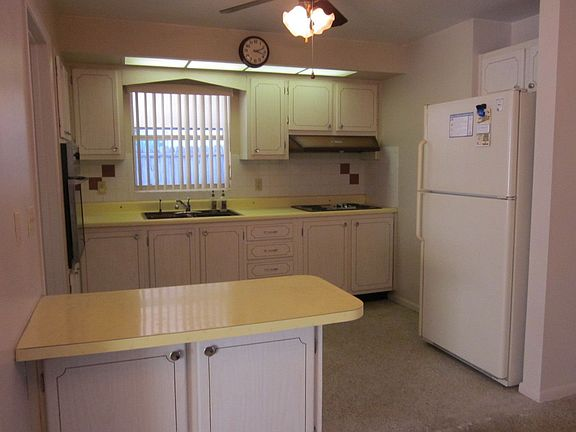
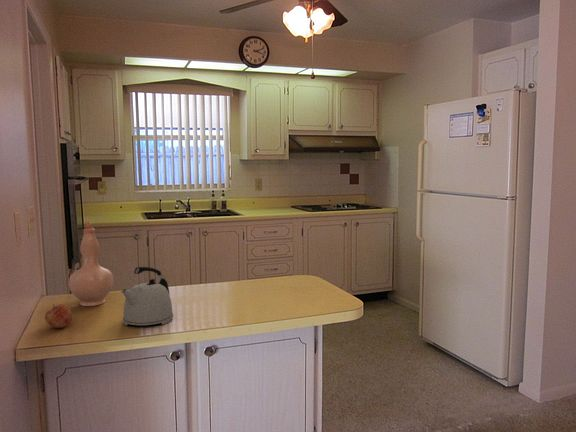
+ apple (58, 316)
+ kettle (146, 293)
+ vase (90, 262)
